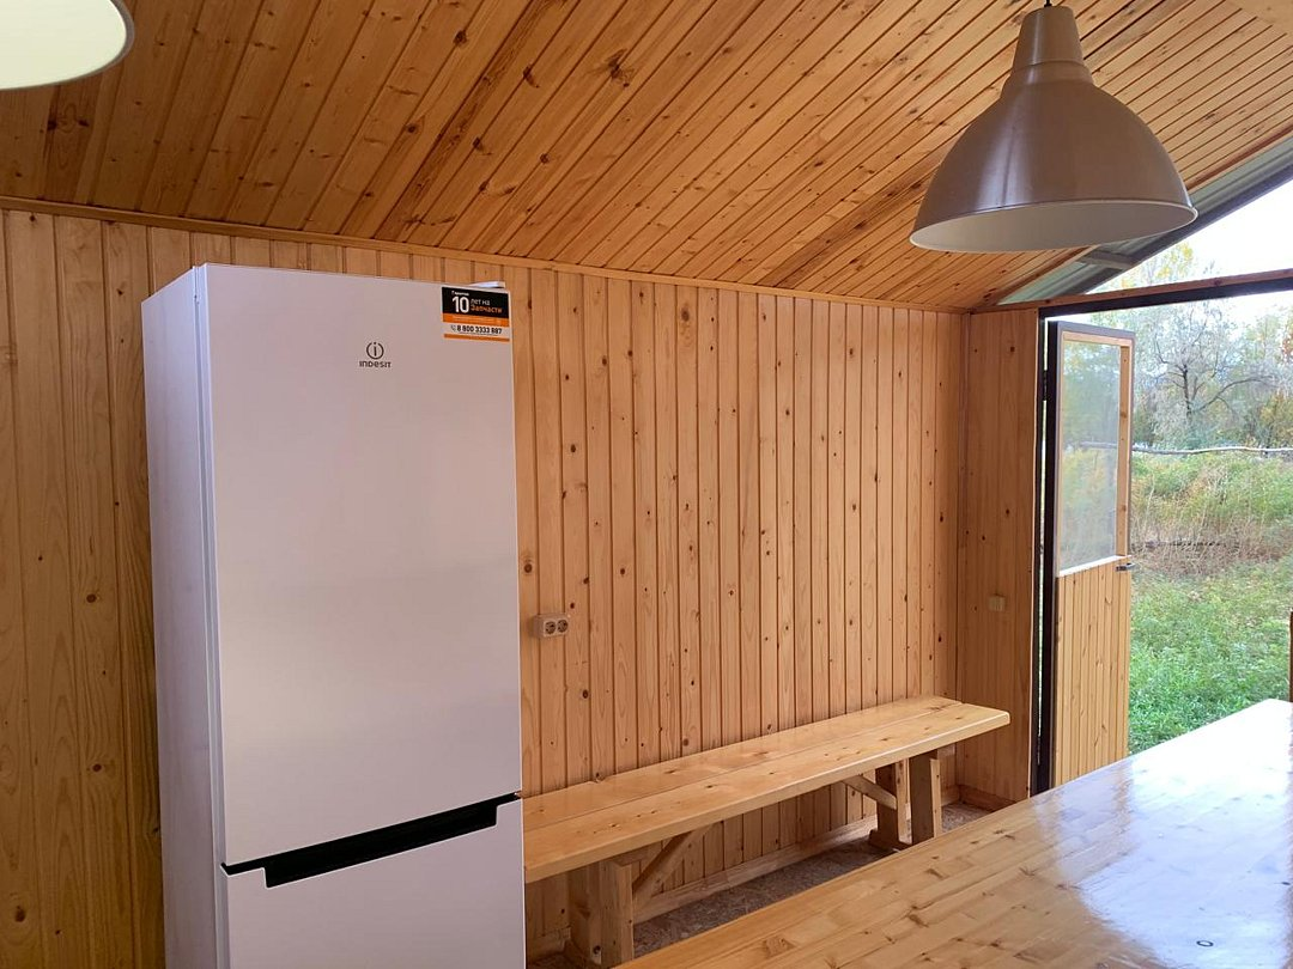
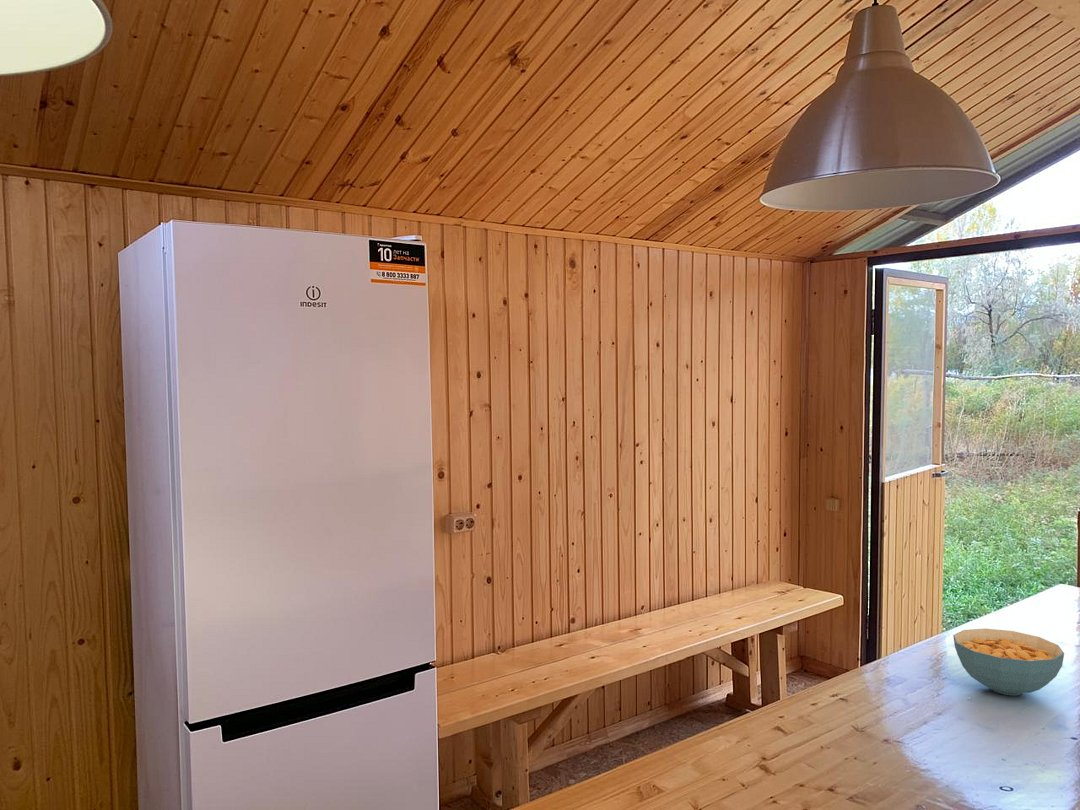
+ cereal bowl (1006, 666)
